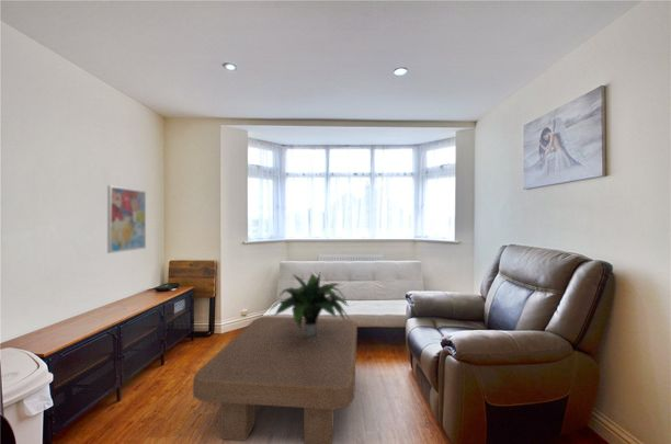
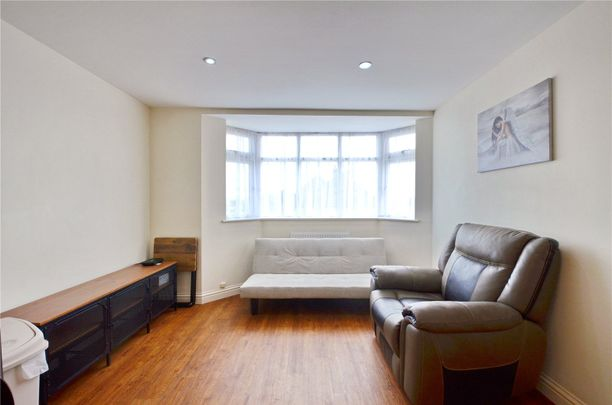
- potted plant (309, 303)
- wall art (127, 219)
- coffee table (292, 371)
